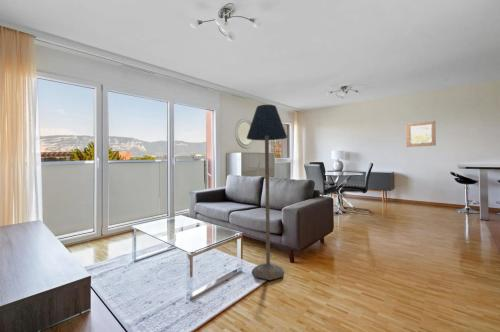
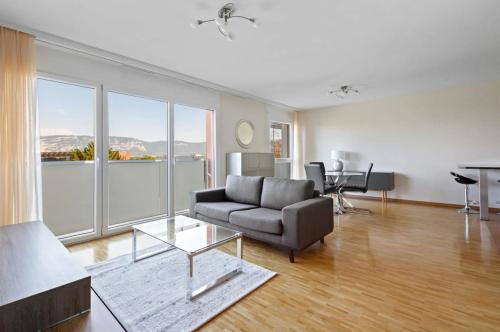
- floor lamp (267, 189)
- wall art (420, 134)
